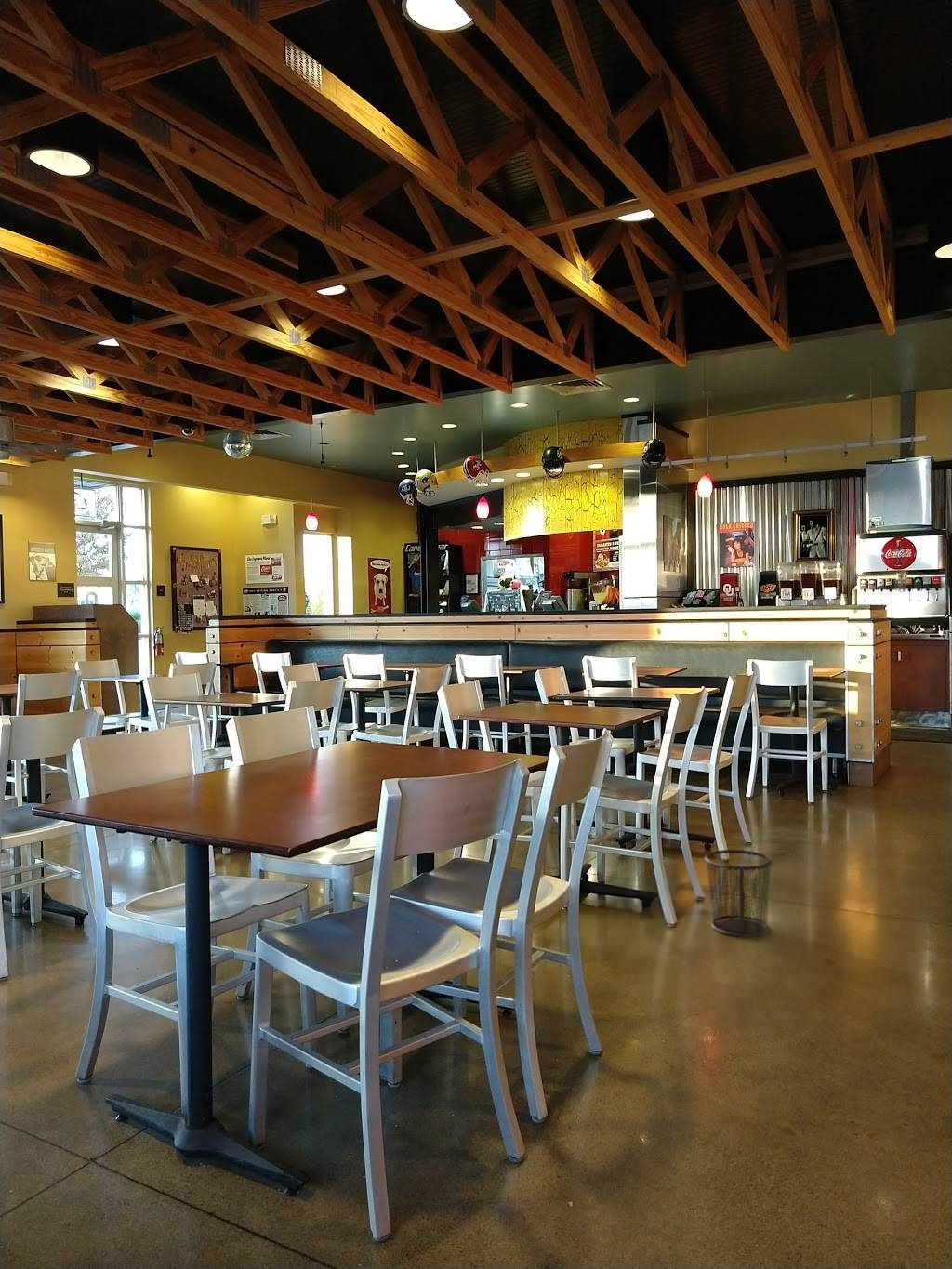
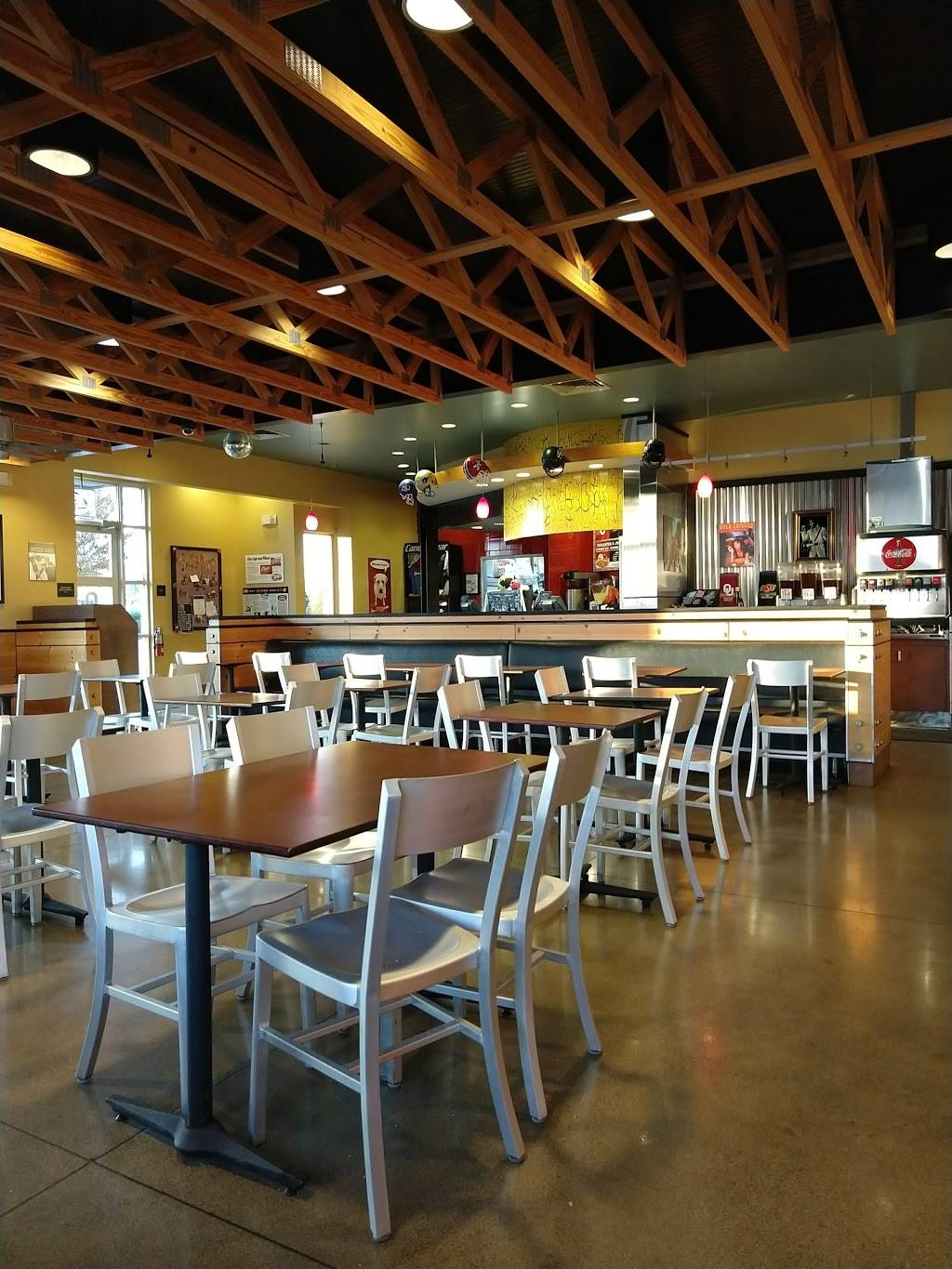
- waste bin (738, 892)
